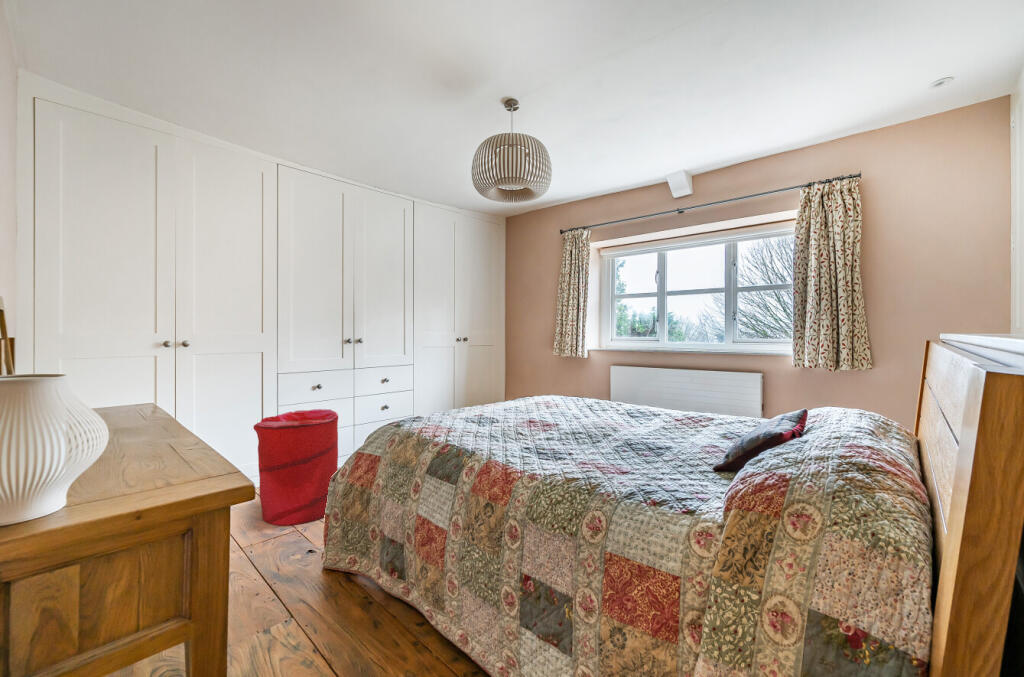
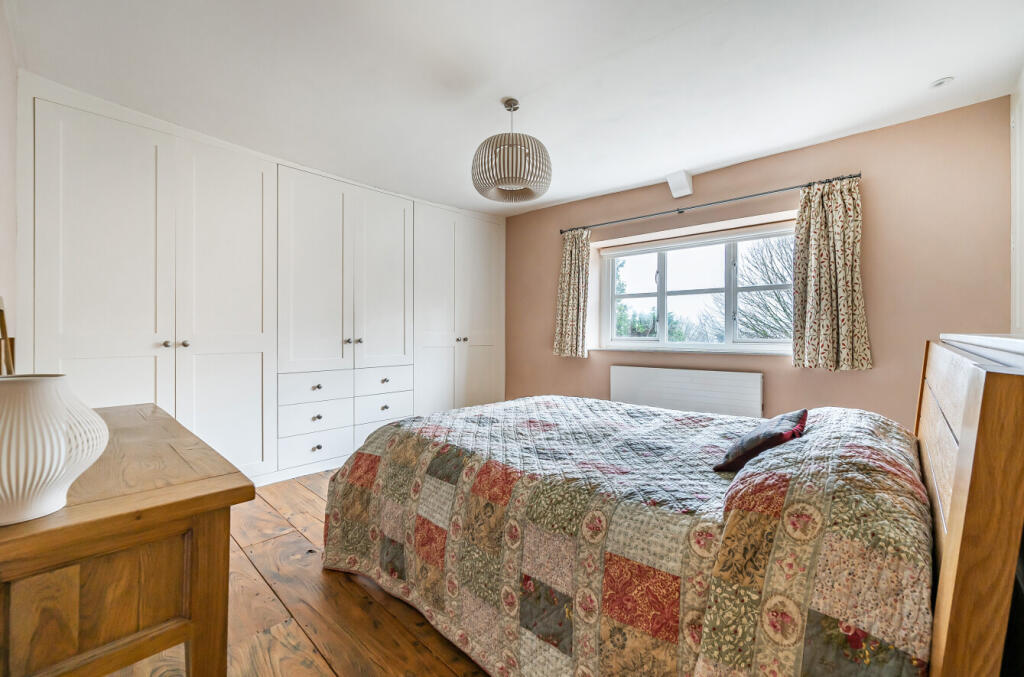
- laundry hamper (298, 462)
